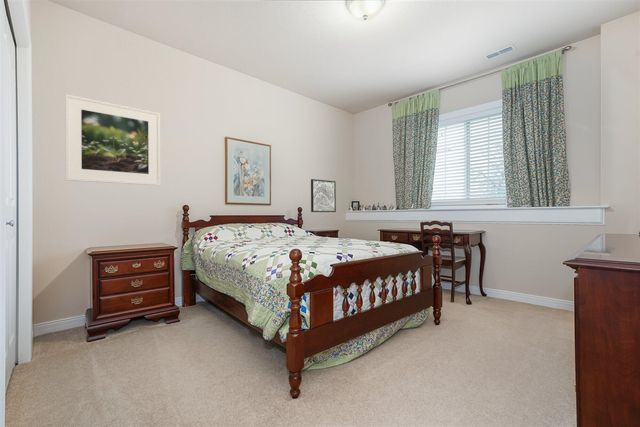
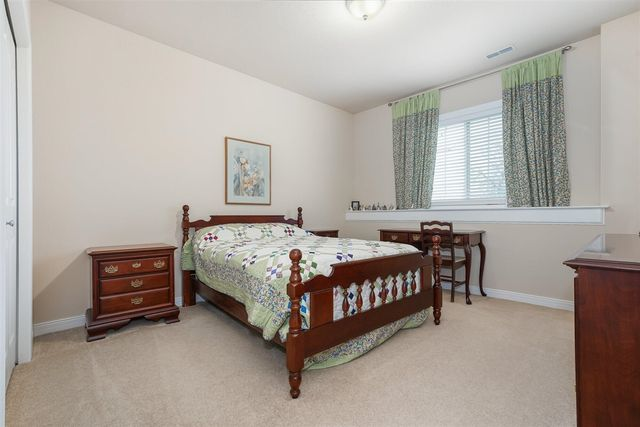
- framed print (116, 143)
- wall art (323, 196)
